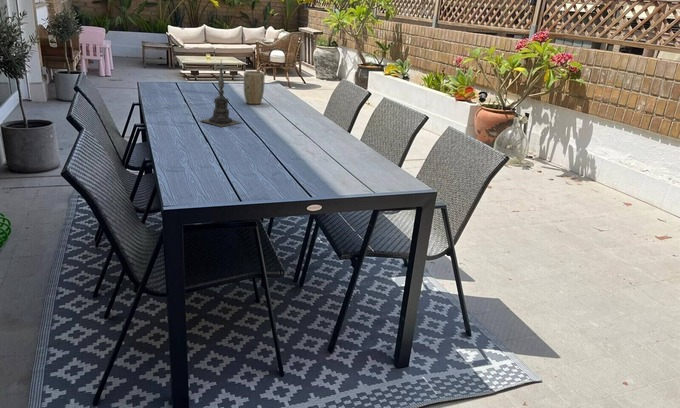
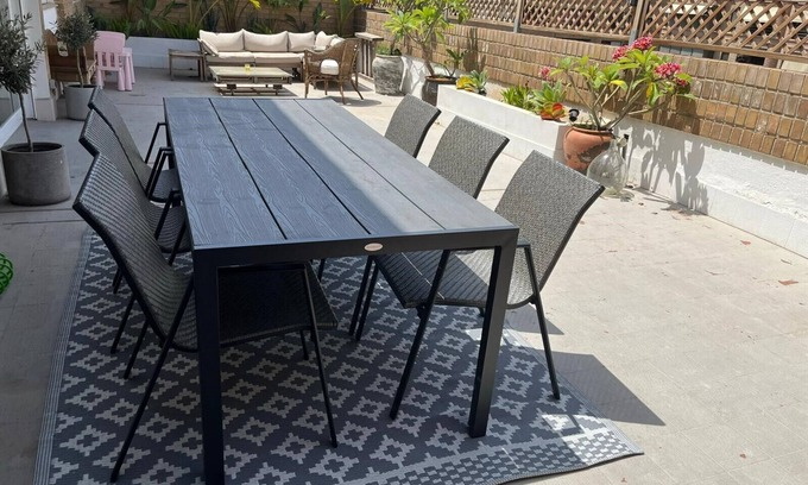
- candle holder (221, 90)
- plant pot (253, 87)
